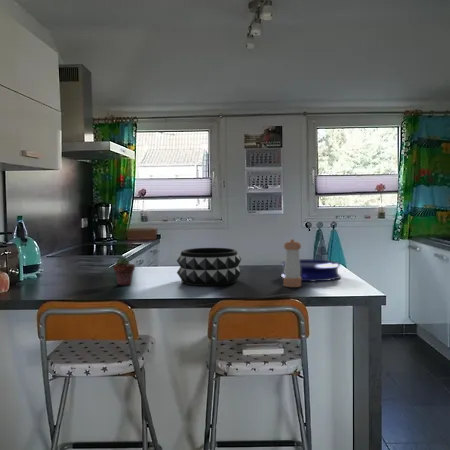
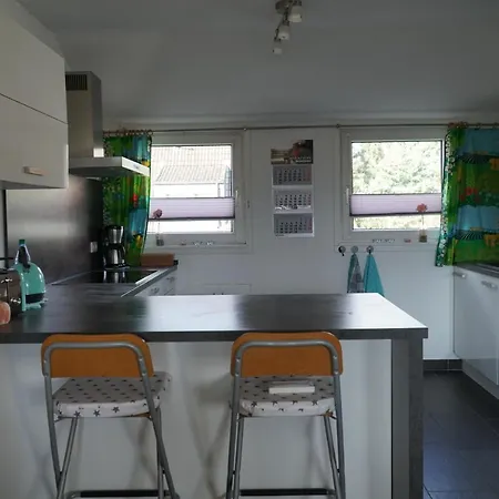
- plate (310, 269)
- decorative bowl (209, 265)
- pepper shaker (292, 262)
- potted succulent (124, 270)
